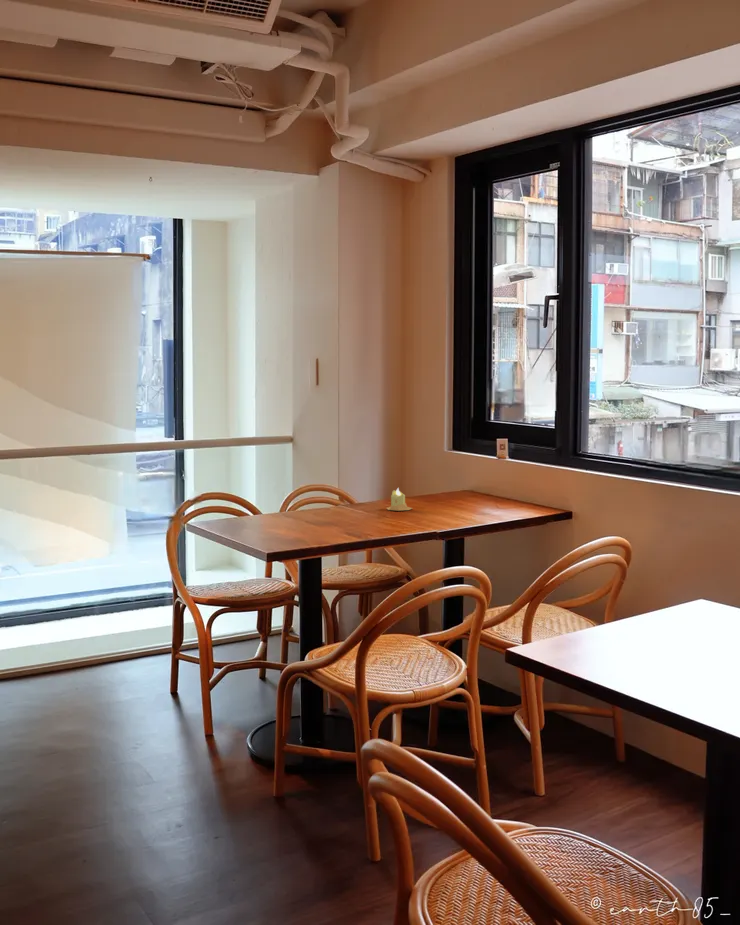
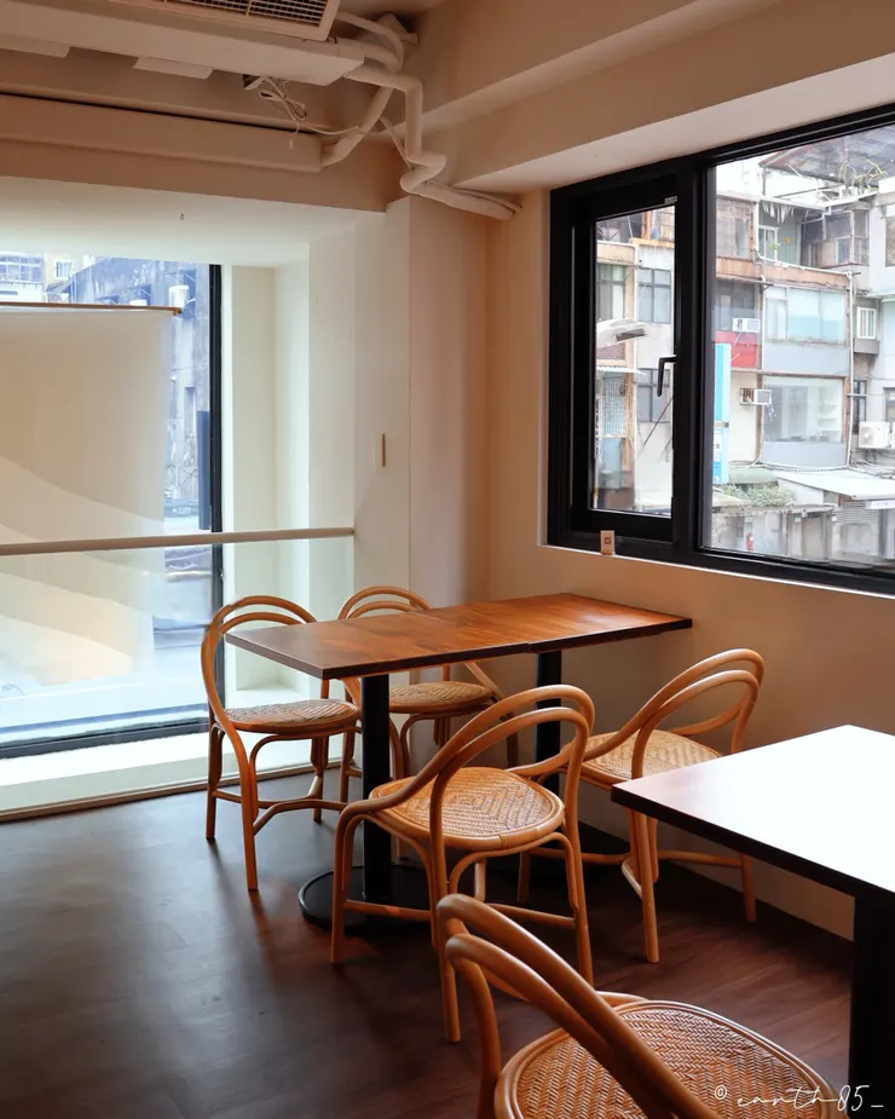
- candle (399, 498)
